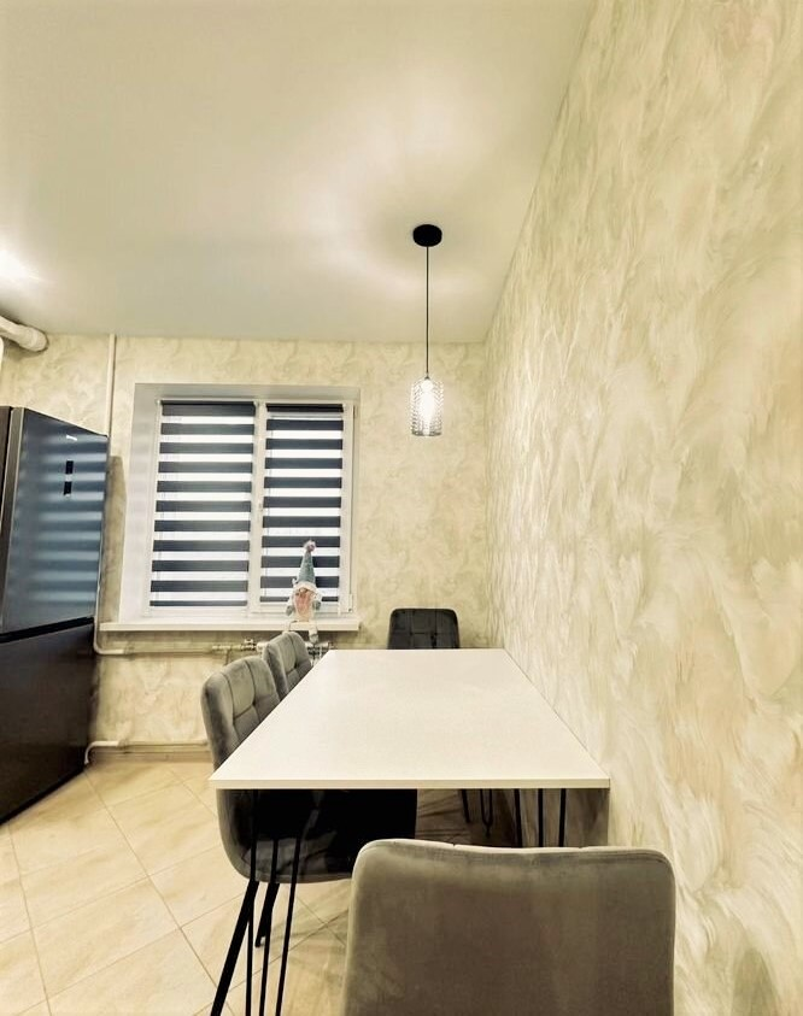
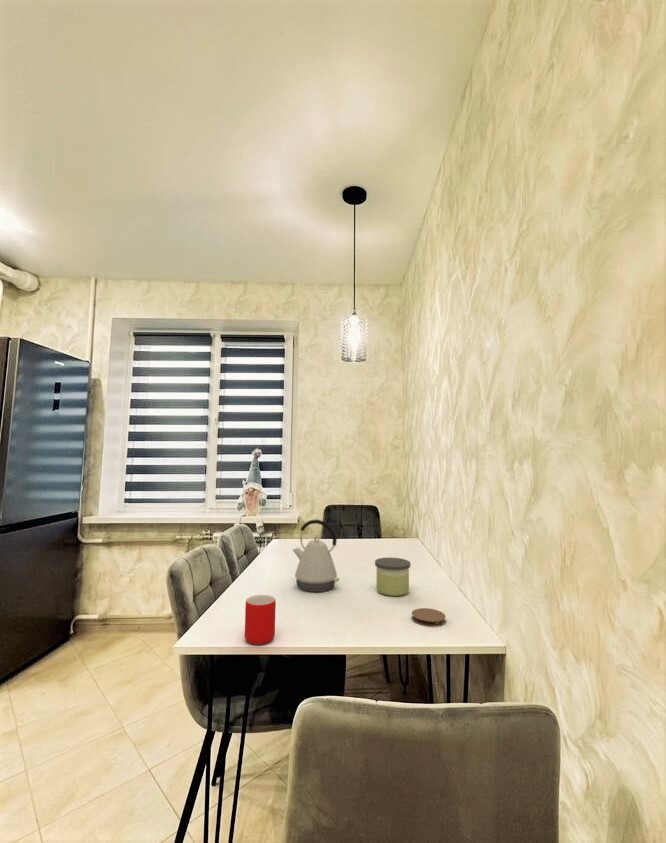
+ candle (392, 576)
+ coaster (428, 616)
+ kettle (315, 552)
+ mug (261, 616)
